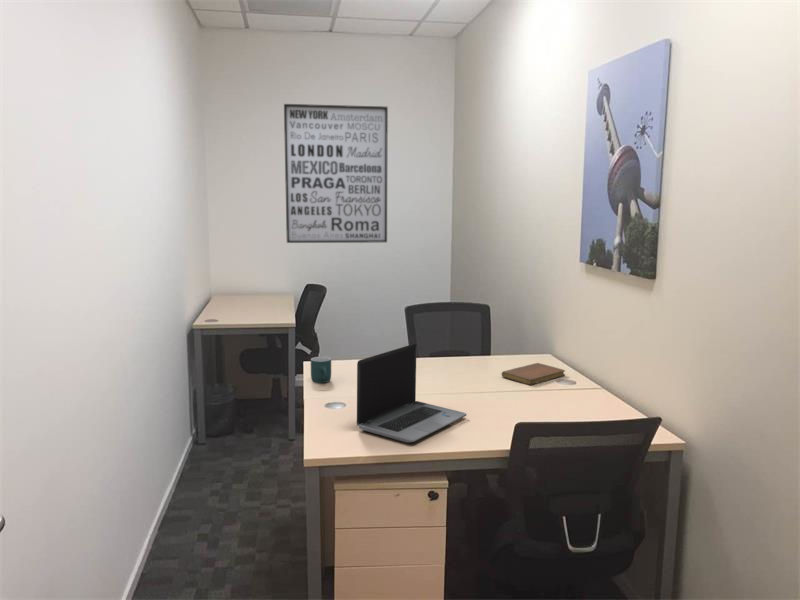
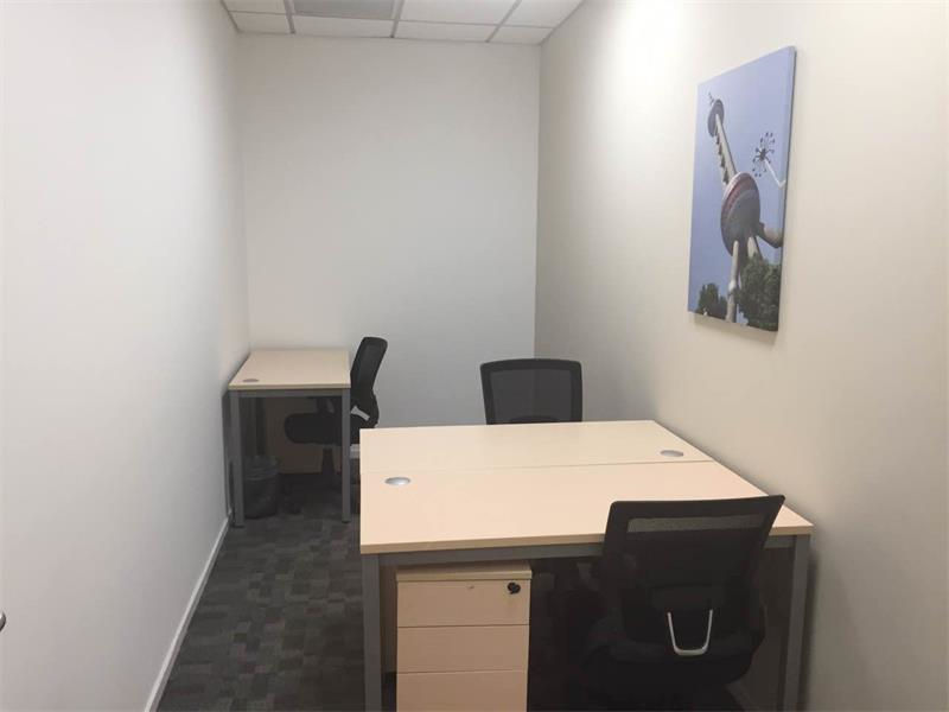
- wall art (336, 175)
- mug (323, 370)
- laptop computer (413, 390)
- notebook (533, 373)
